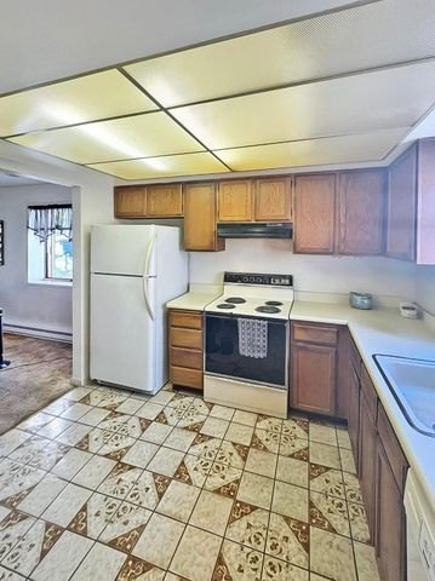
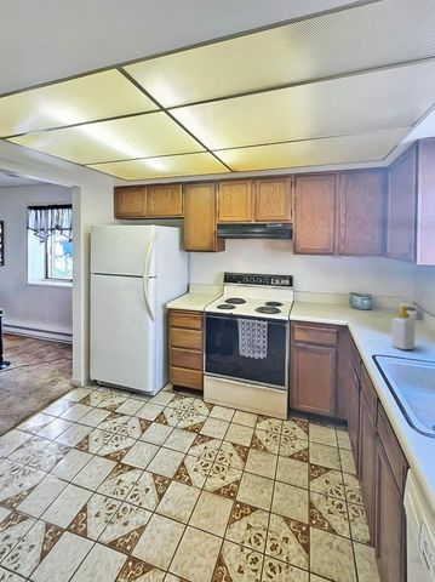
+ soap bottle (402, 326)
